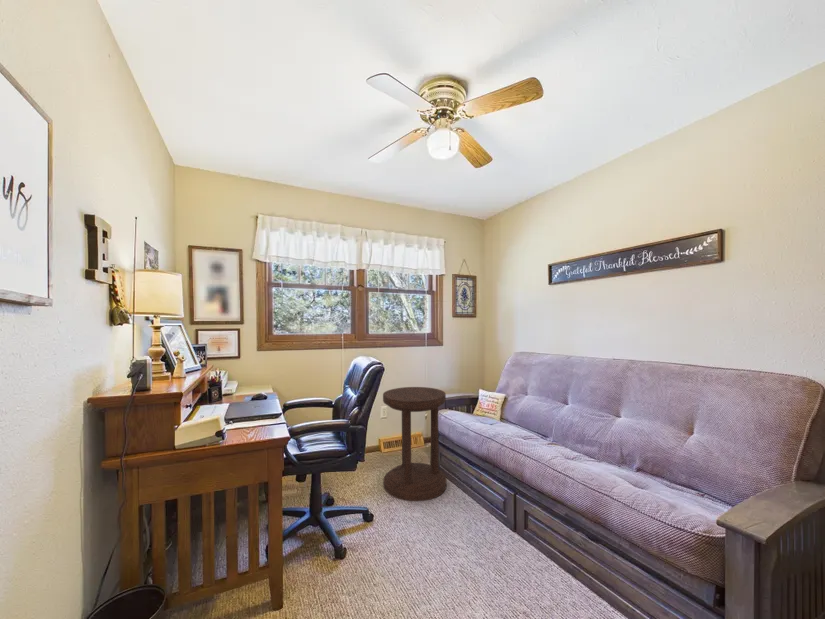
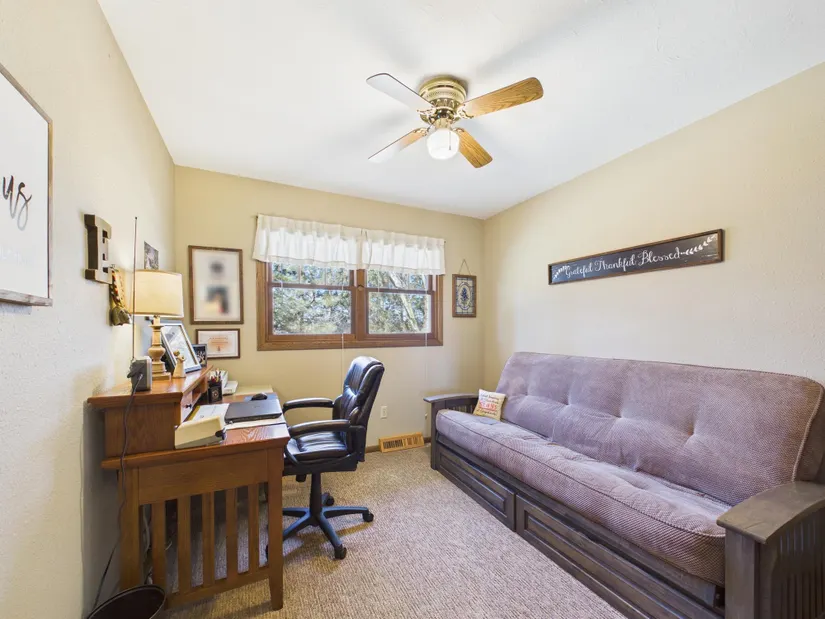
- side table (410, 439)
